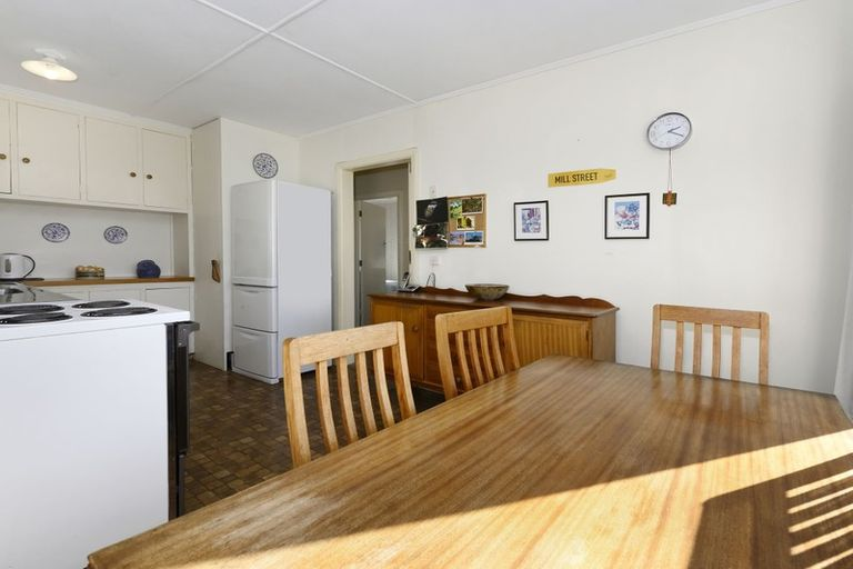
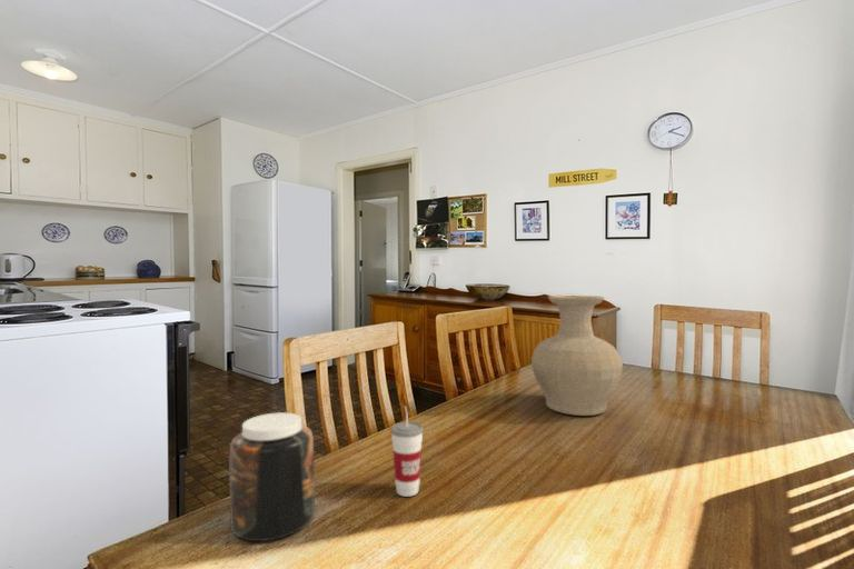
+ vase (575, 351)
+ cup (407, 447)
+ jar (272, 469)
